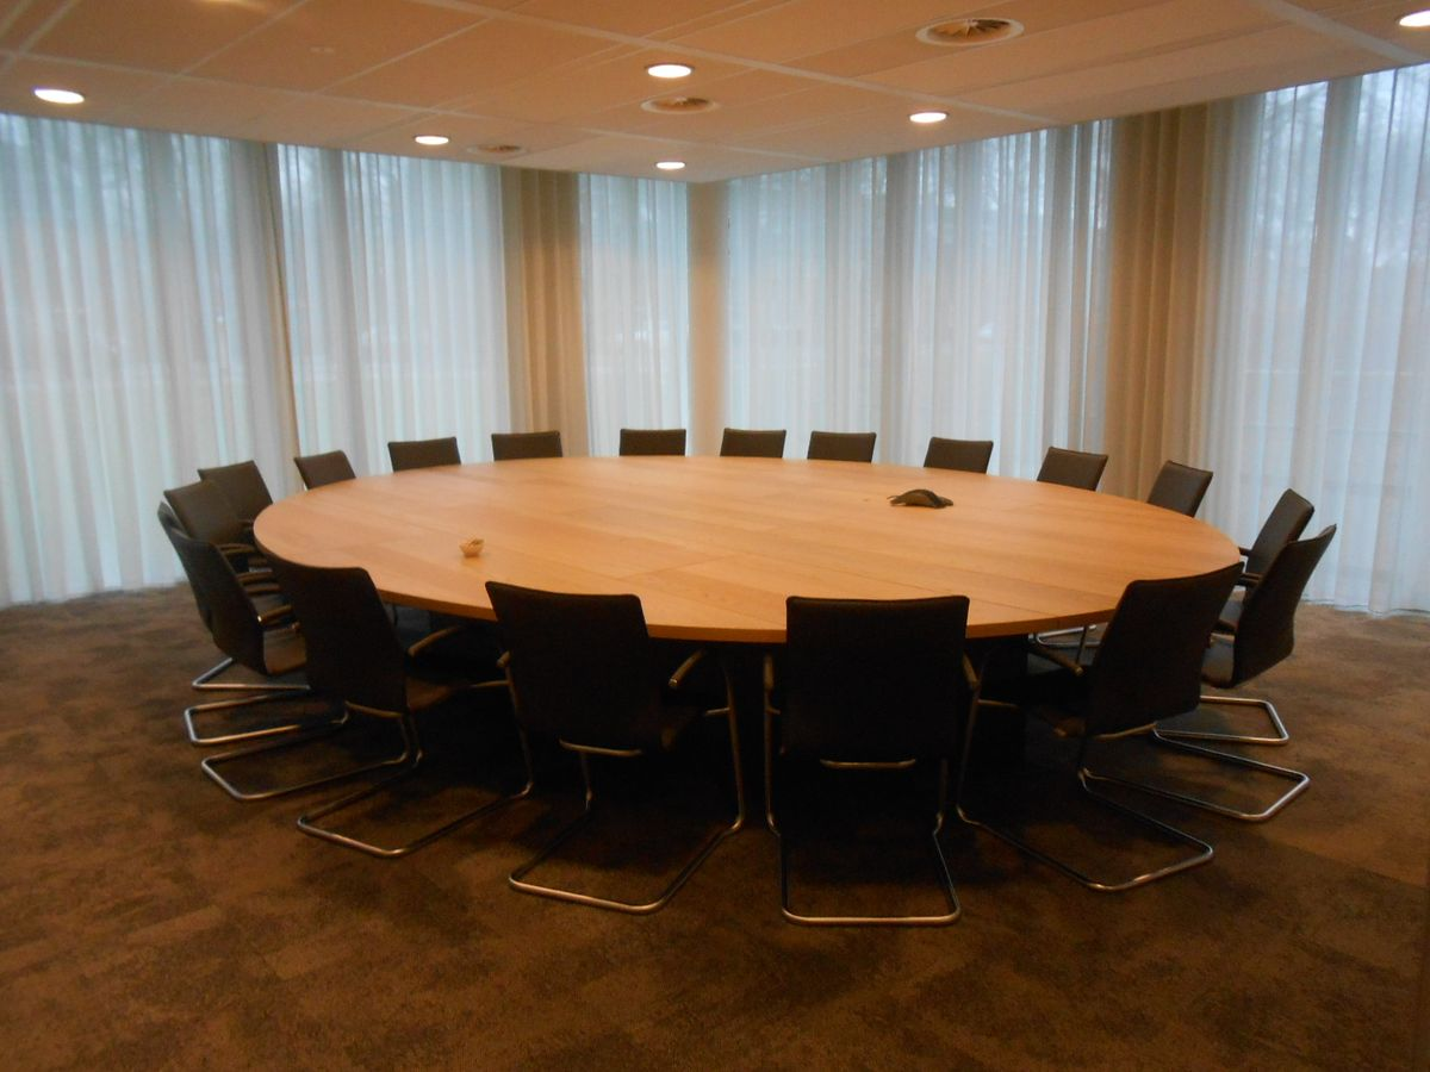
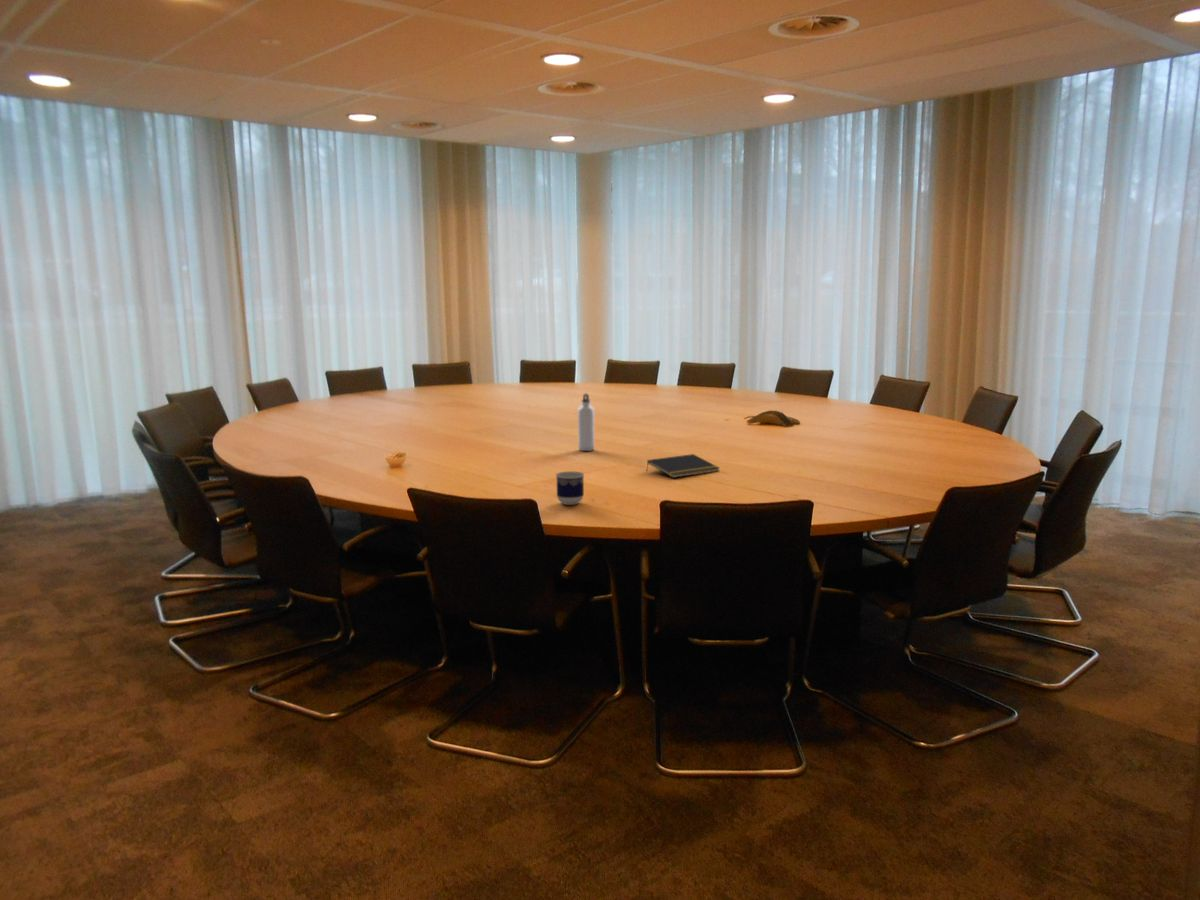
+ cup (570, 487)
+ notepad (683, 465)
+ water bottle (586, 421)
